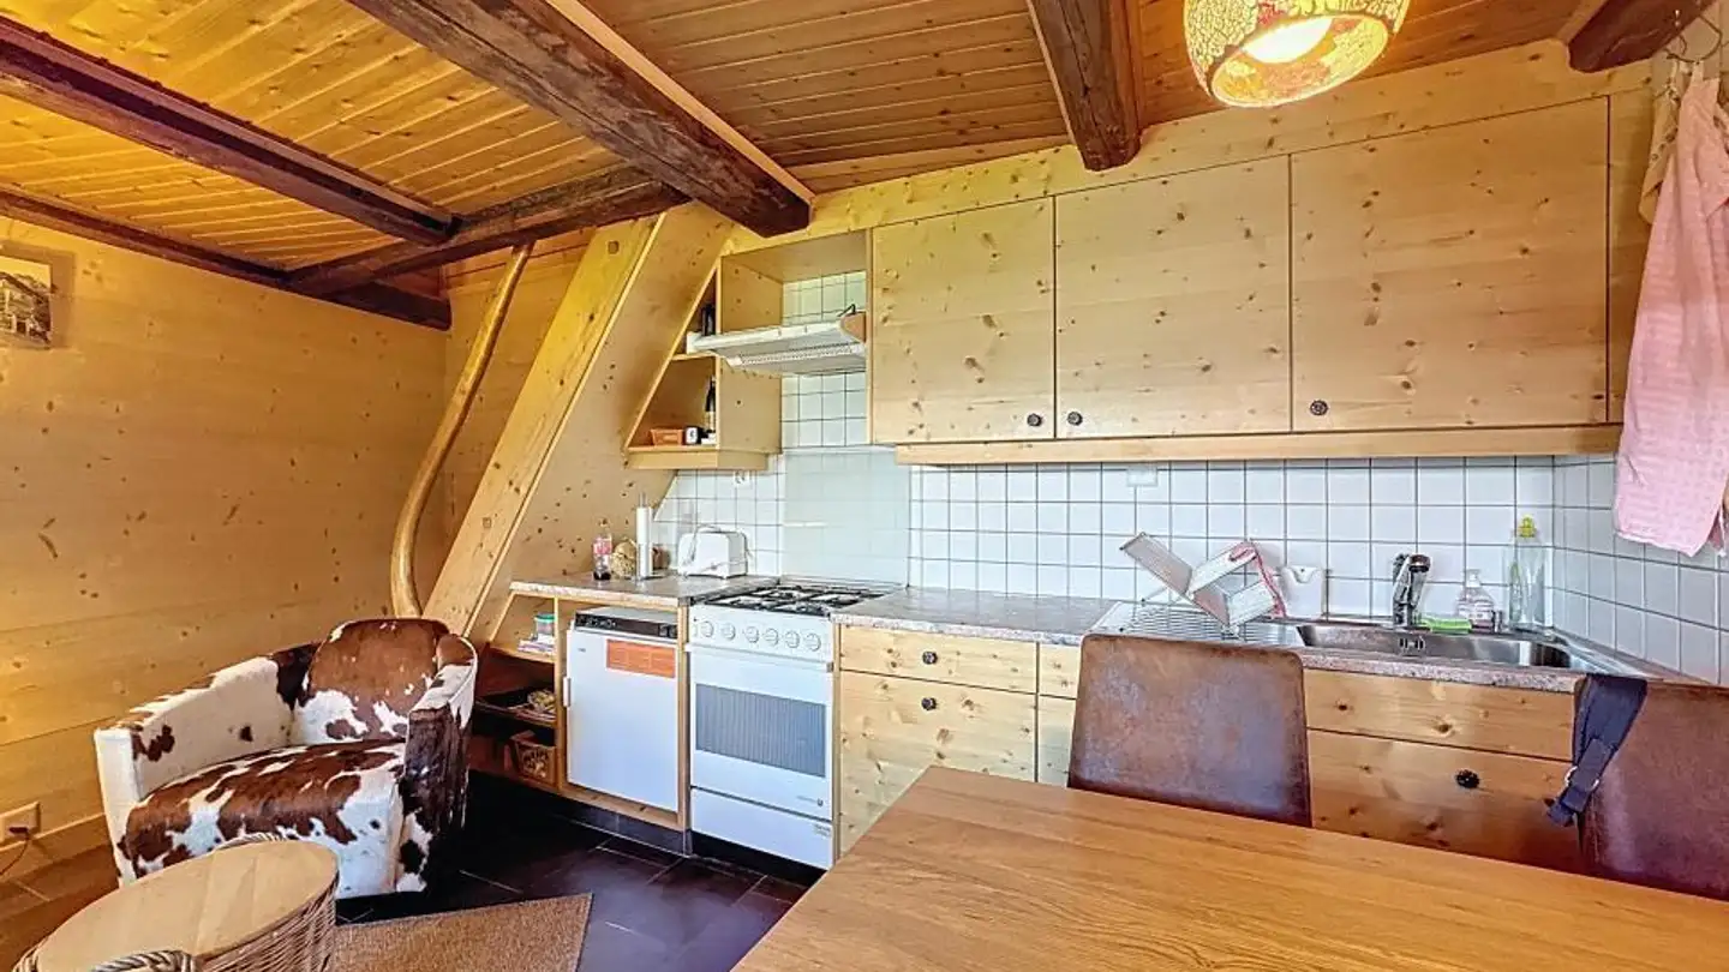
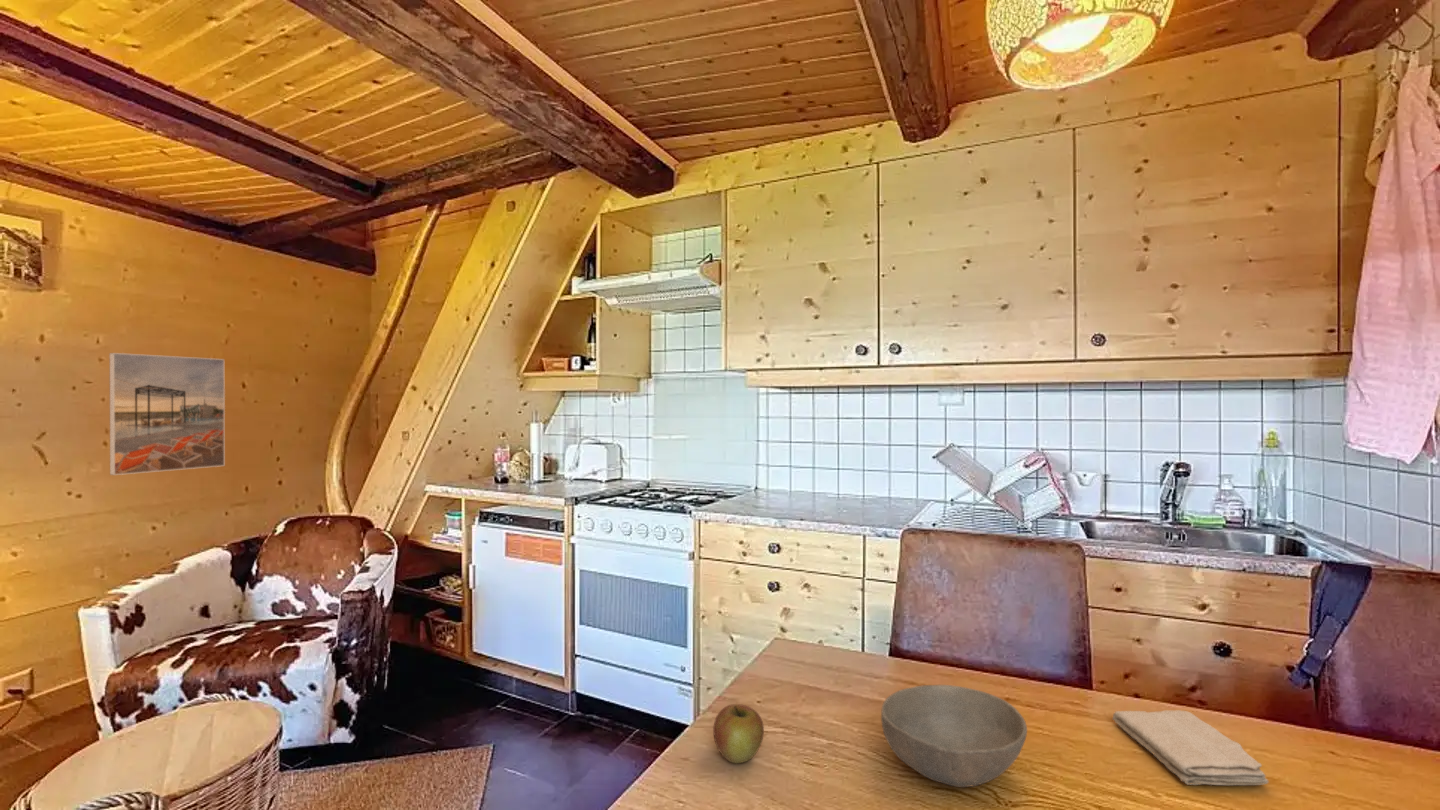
+ apple (738, 728)
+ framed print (170, 413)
+ bowl (951, 741)
+ washcloth (1184, 742)
